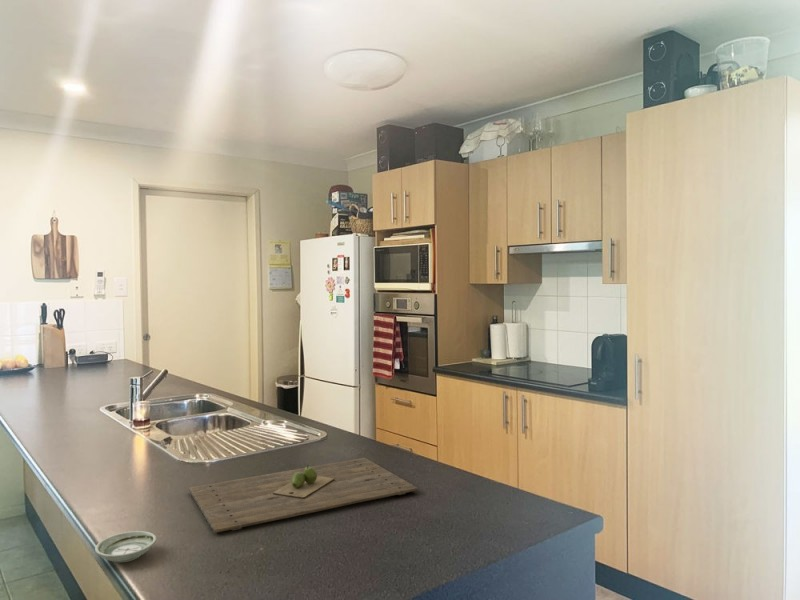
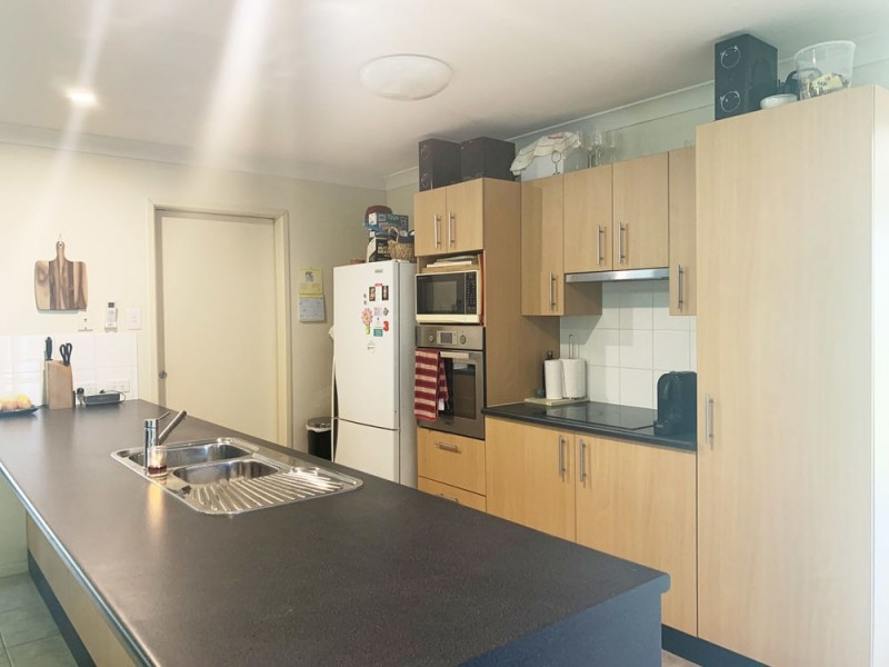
- saucer (126, 549)
- cutting board (302, 479)
